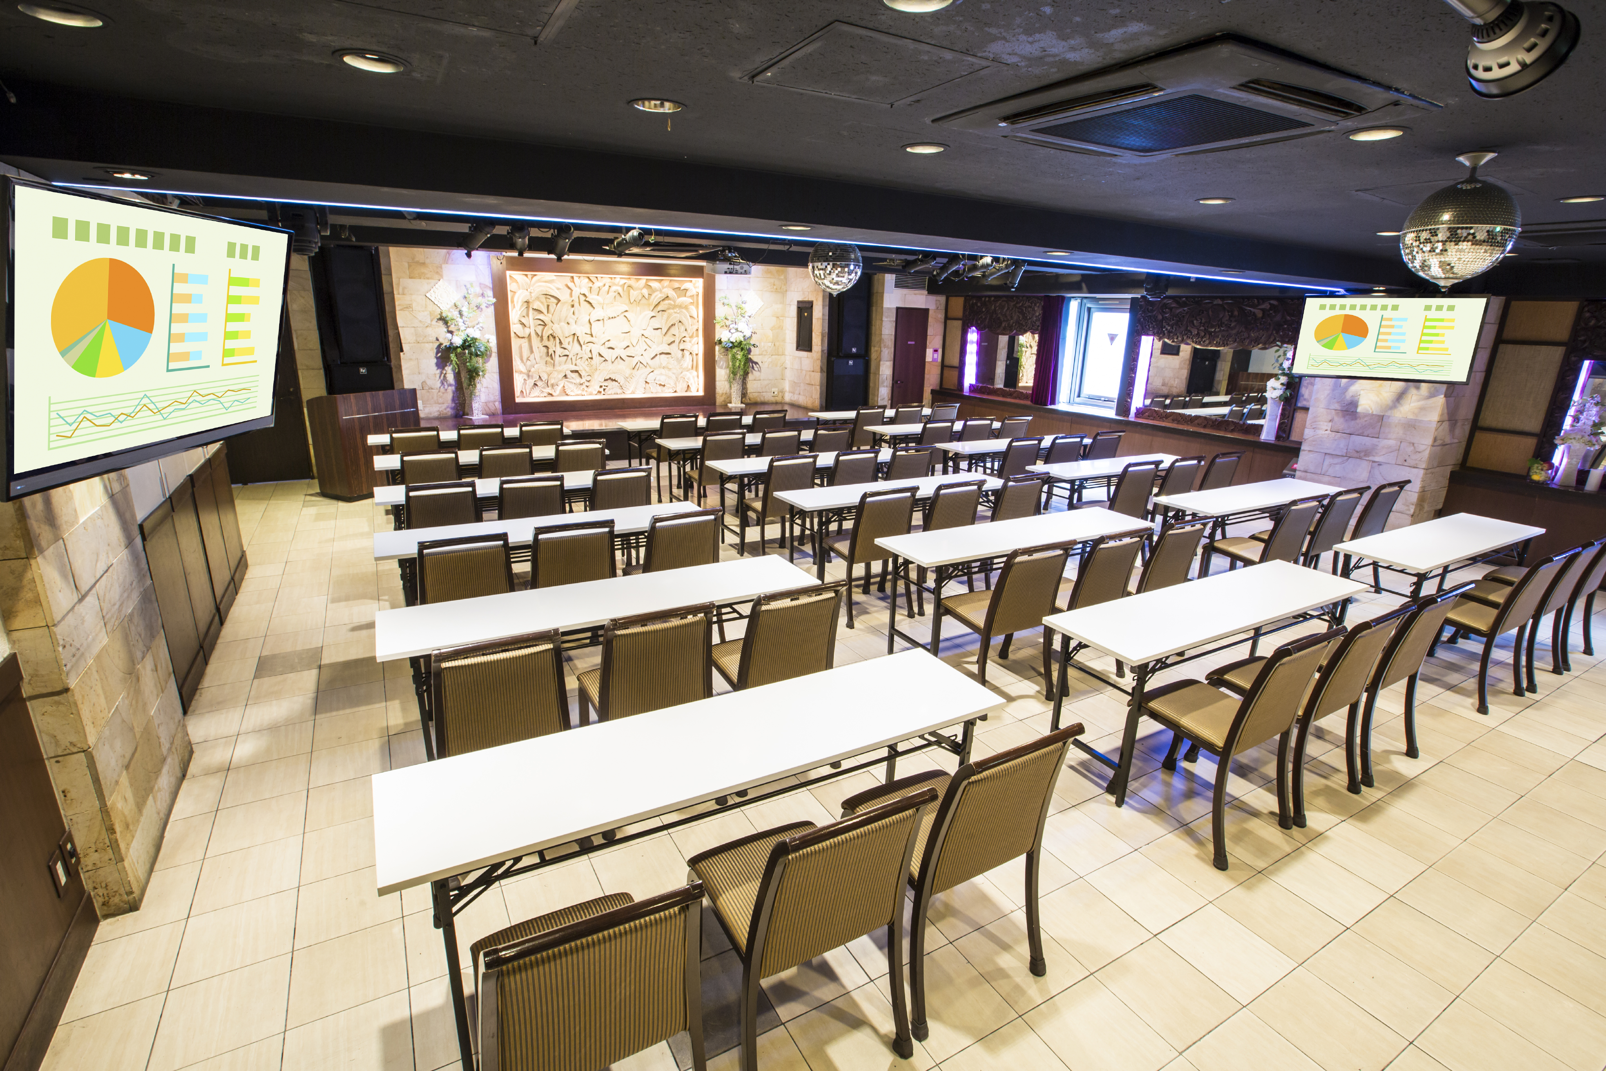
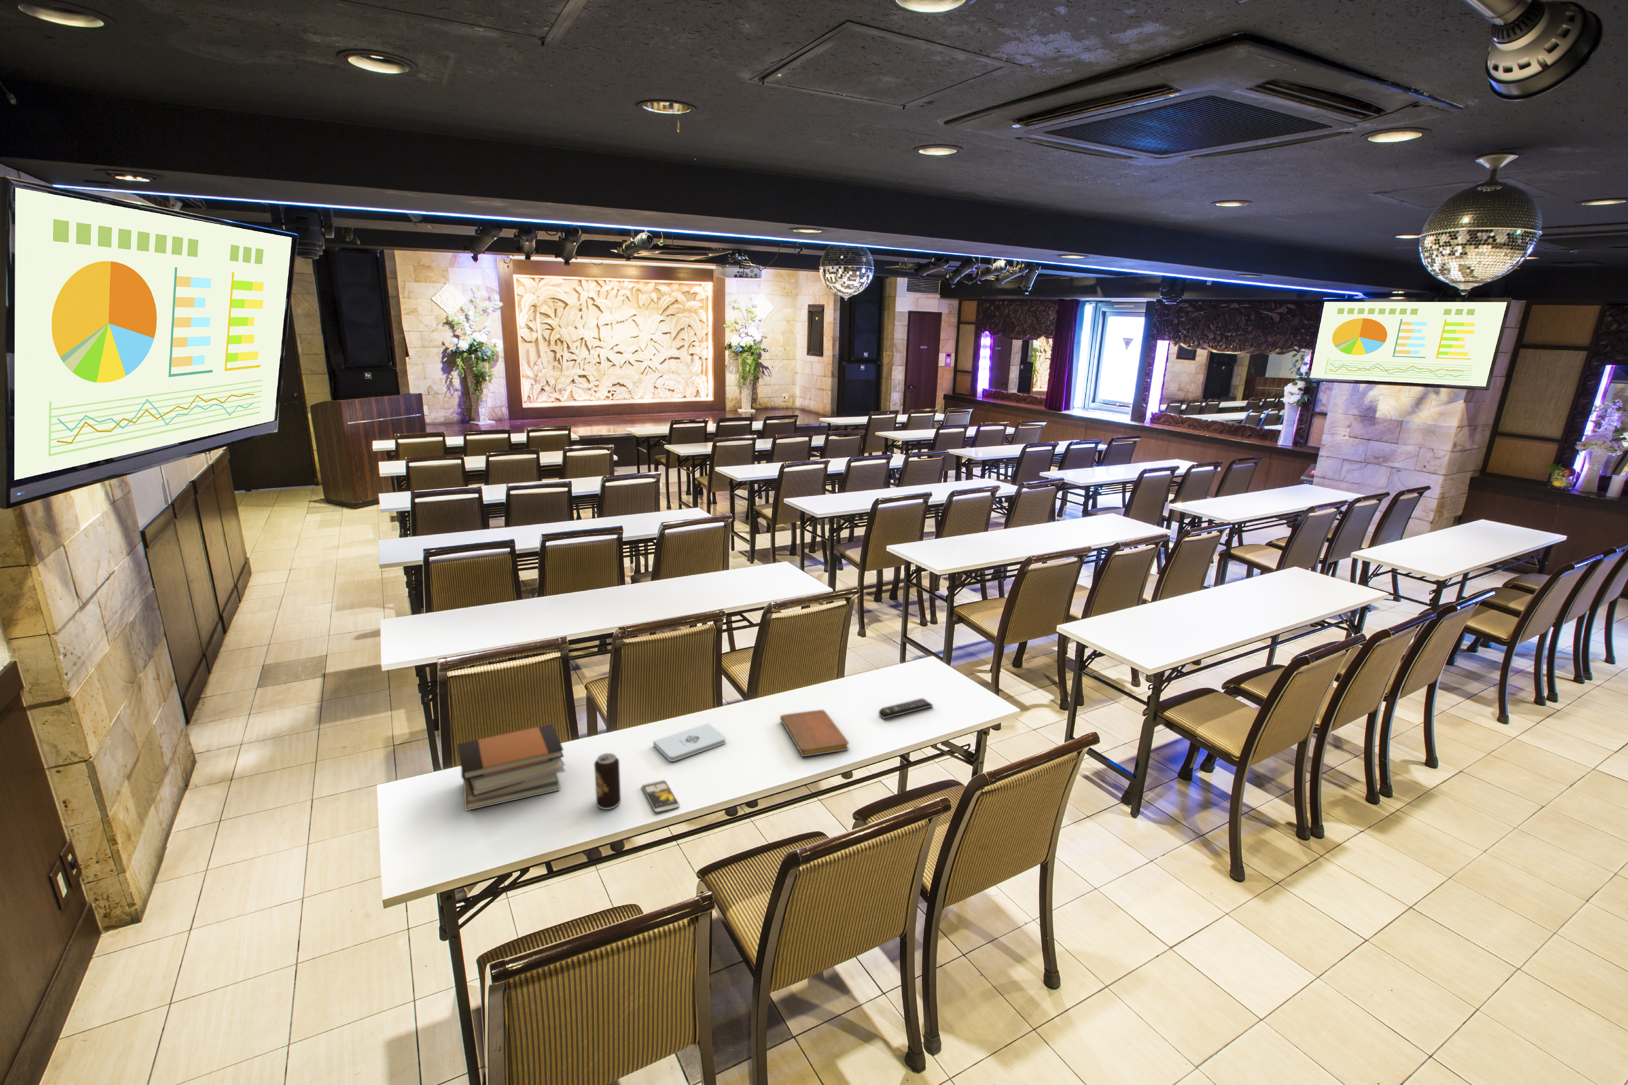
+ remote control (906, 708)
+ notepad (690, 742)
+ notebook (813, 731)
+ smartphone (660, 796)
+ book stack (512, 767)
+ beverage can (607, 781)
